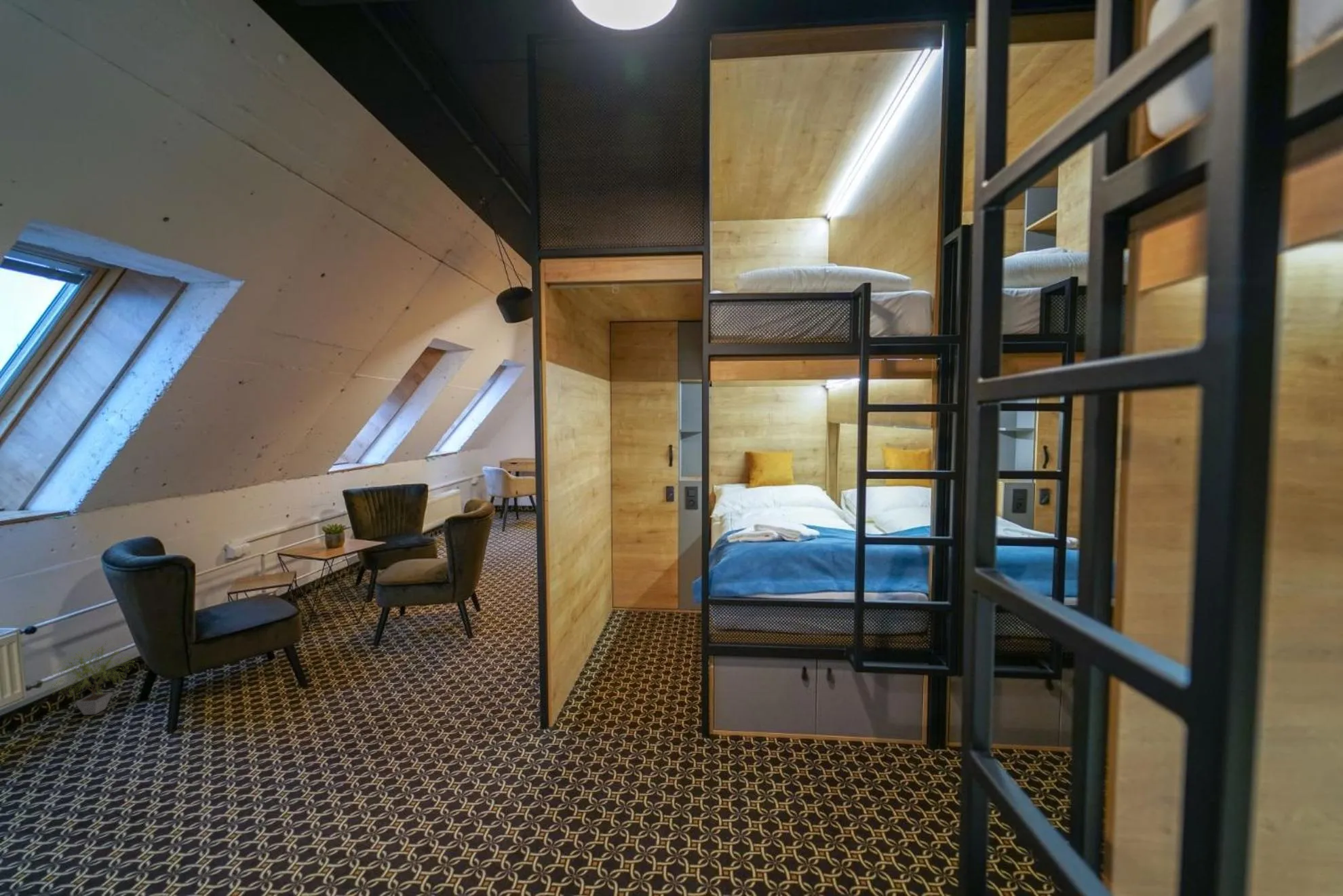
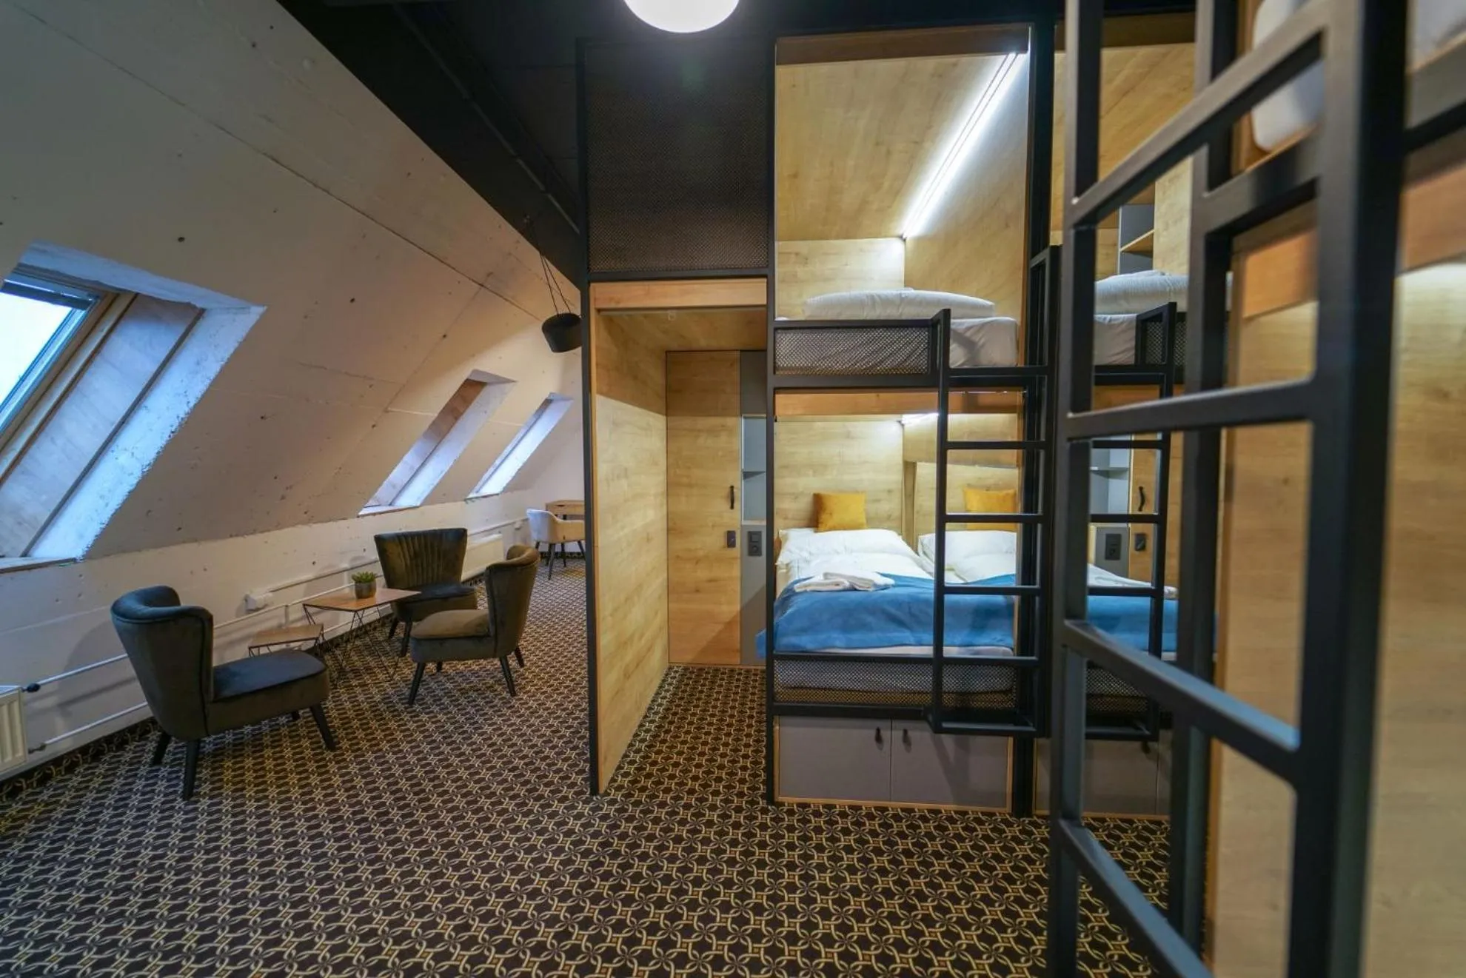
- potted plant (92, 676)
